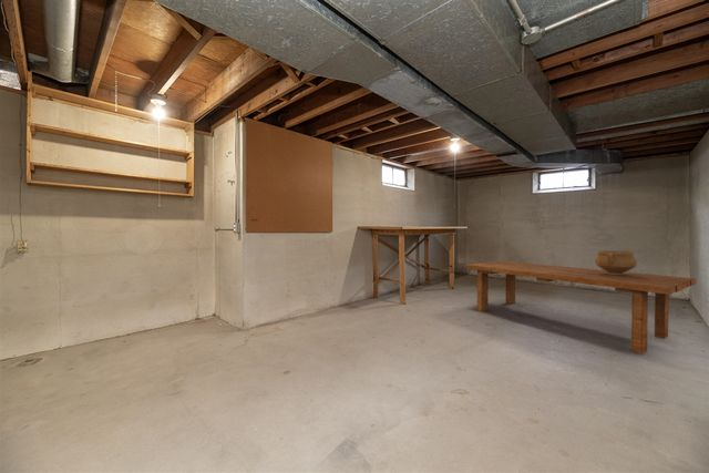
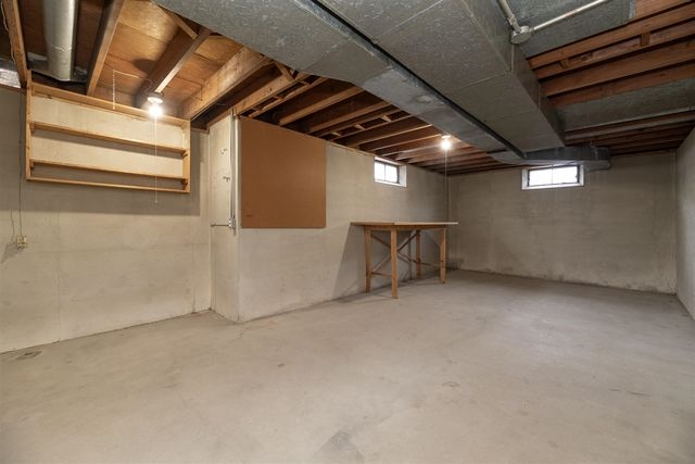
- ceramic pot (615, 263)
- dining table (561, 280)
